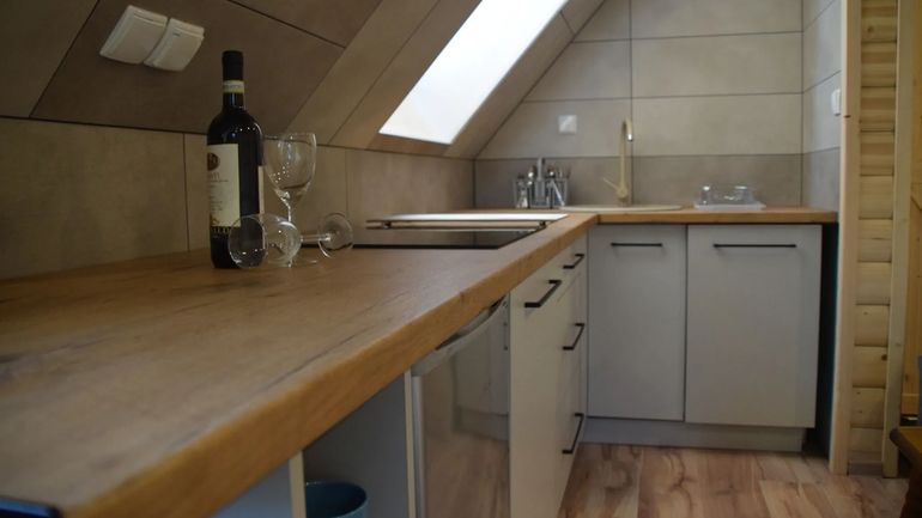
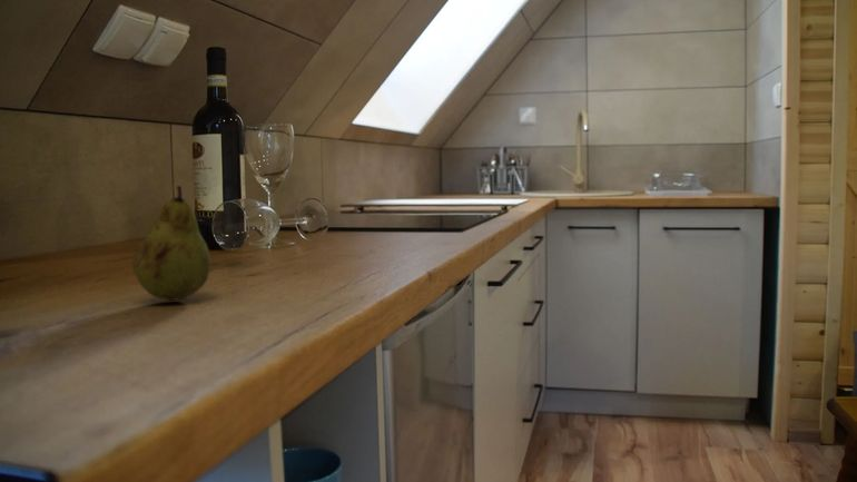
+ fruit (171, 243)
